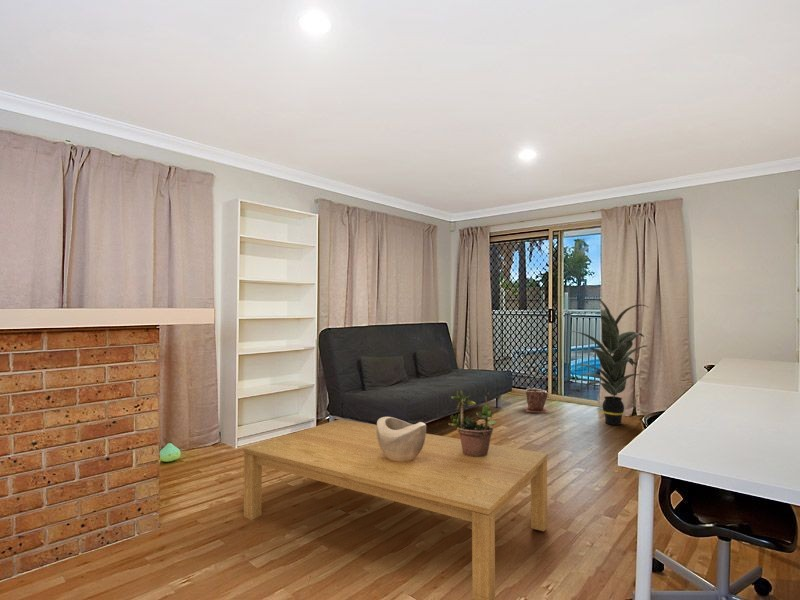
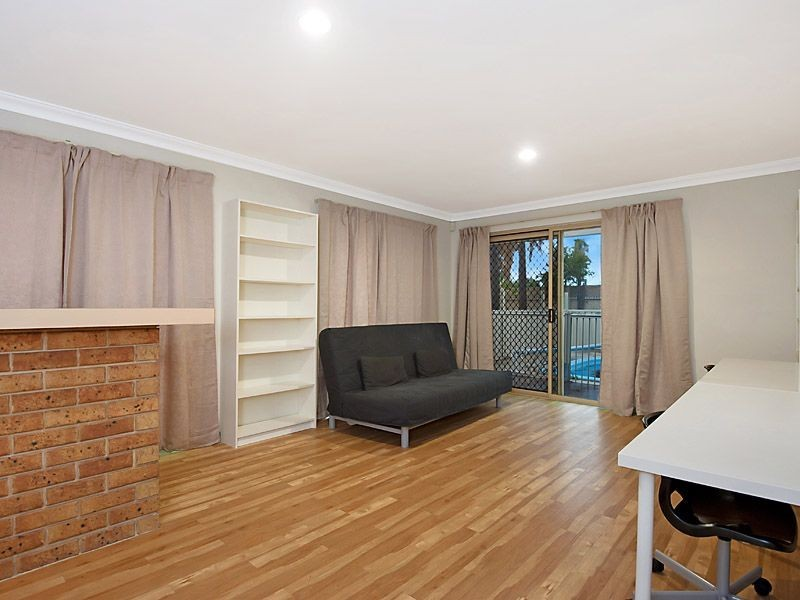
- plant pot (536, 399)
- indoor plant (609, 360)
- decorative bowl (401, 438)
- coffee table (392, 486)
- plush toy (169, 452)
- potted plant (472, 420)
